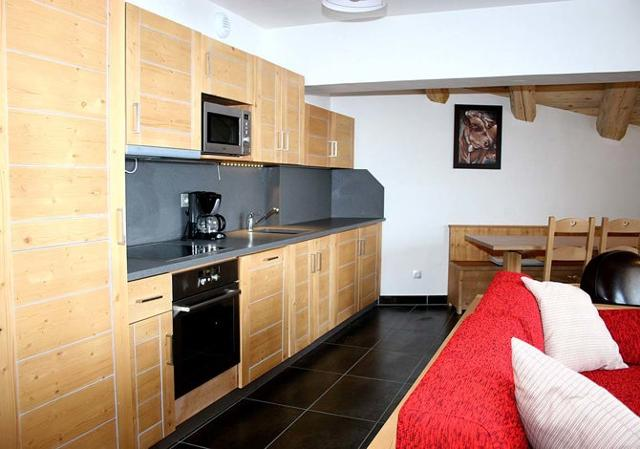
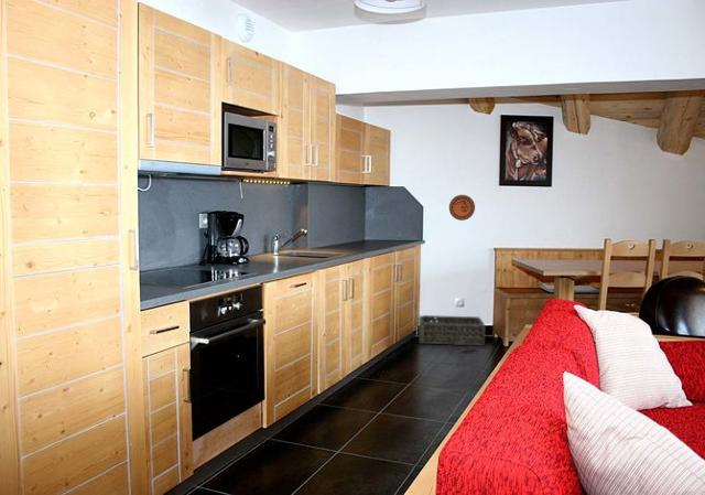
+ decorative plate (462, 207)
+ basket (451, 330)
